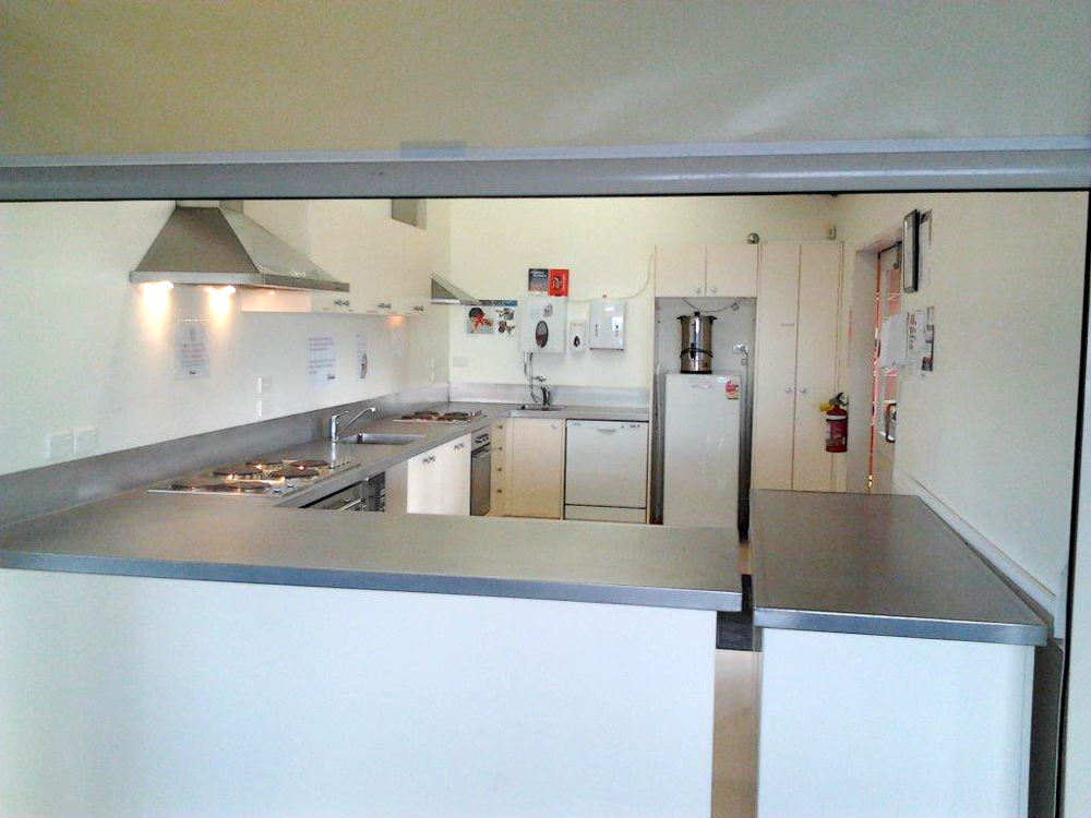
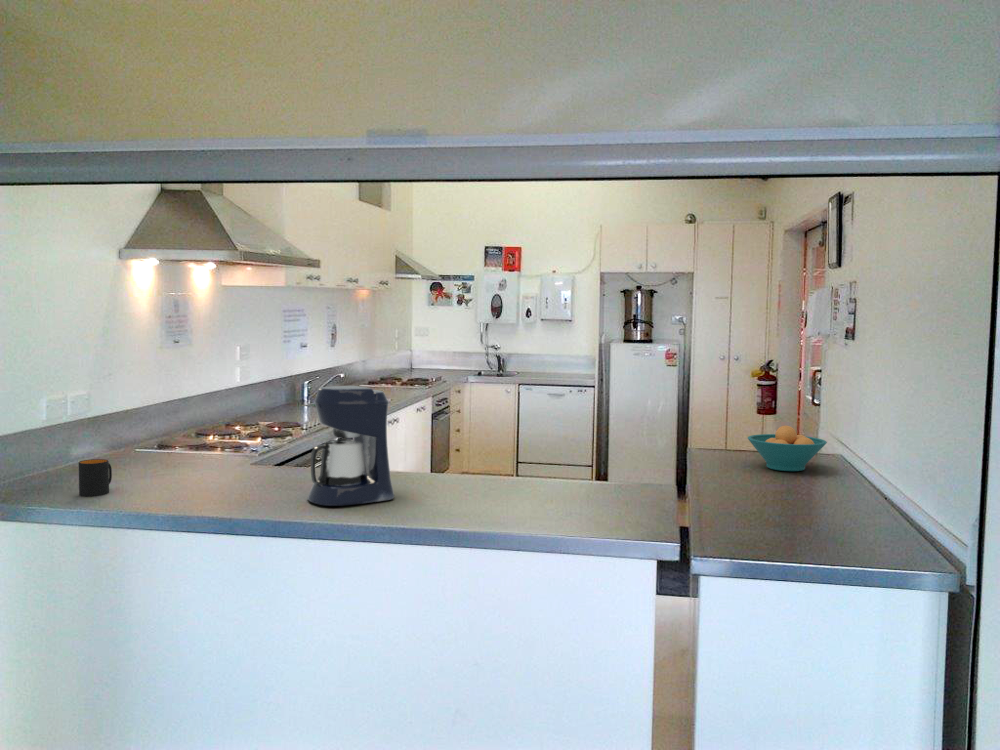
+ coffee maker (352, 442)
+ mug (98, 476)
+ fruit bowl (786, 447)
